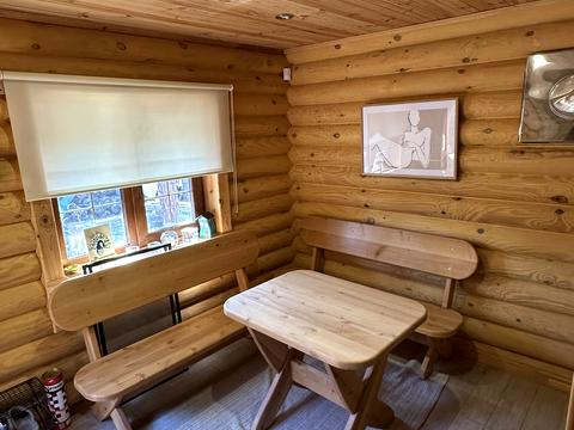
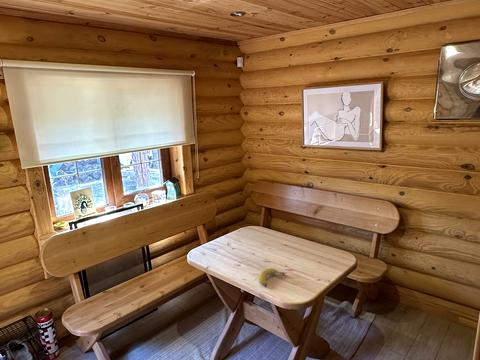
+ fruit (269, 274)
